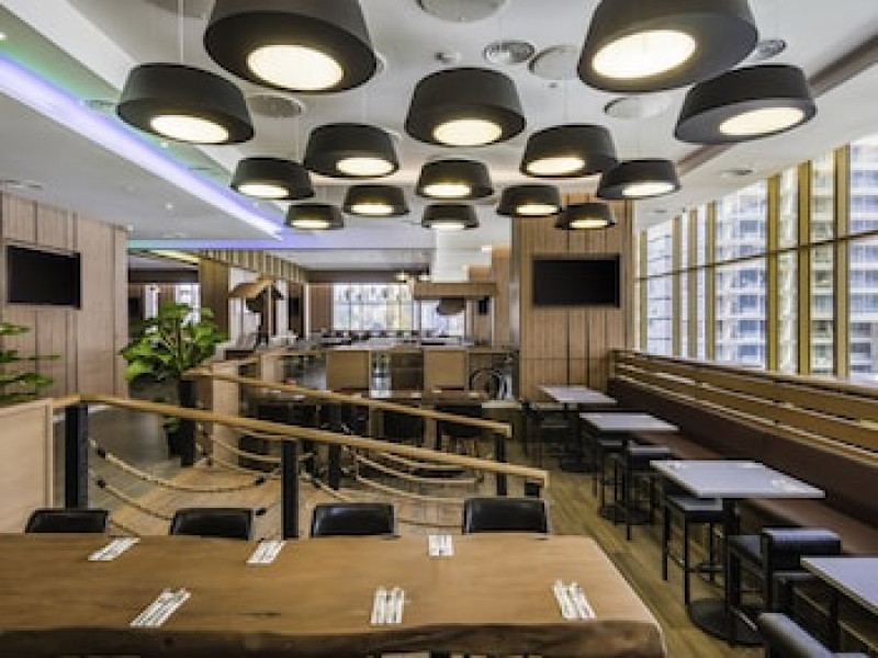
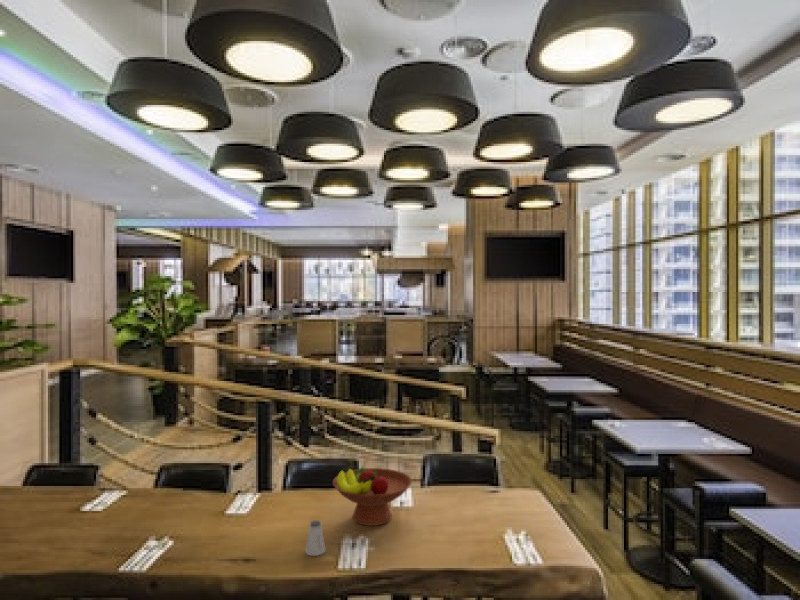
+ saltshaker (315, 536)
+ fruit bowl (372, 492)
